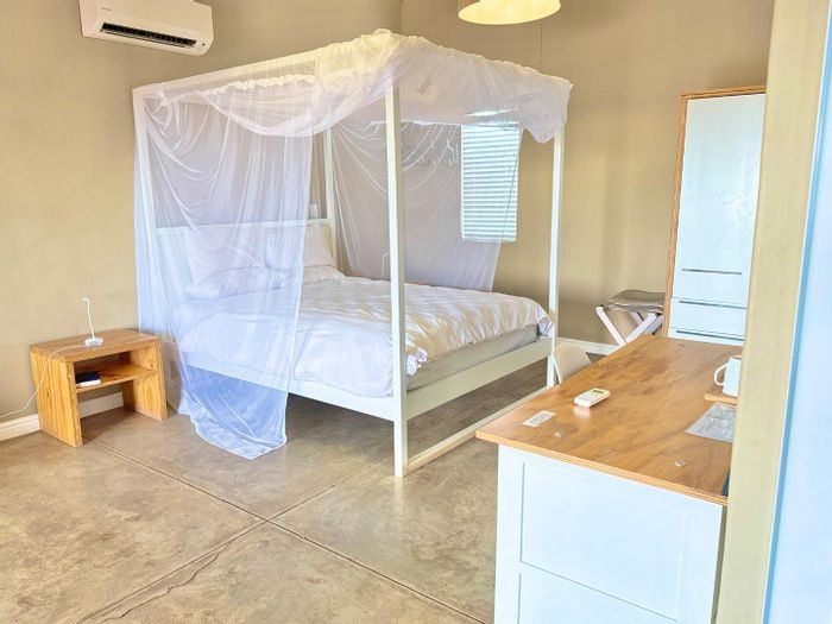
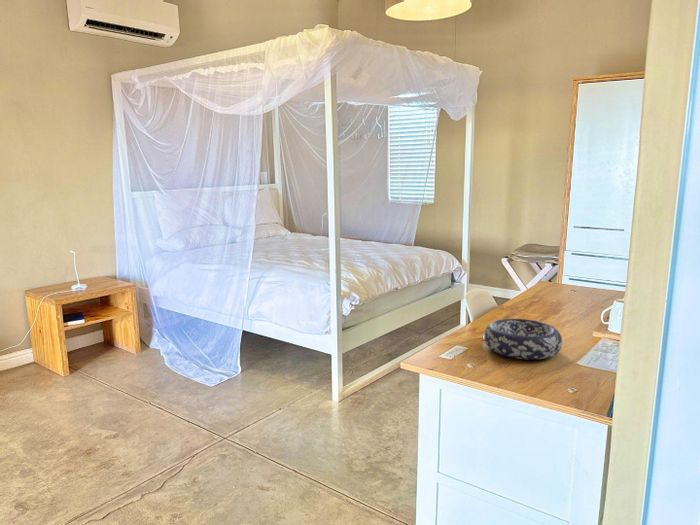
+ decorative bowl (522, 338)
